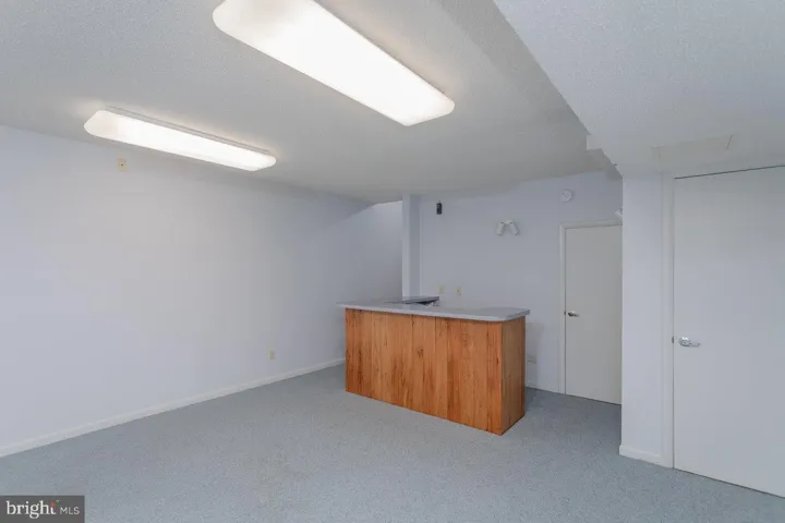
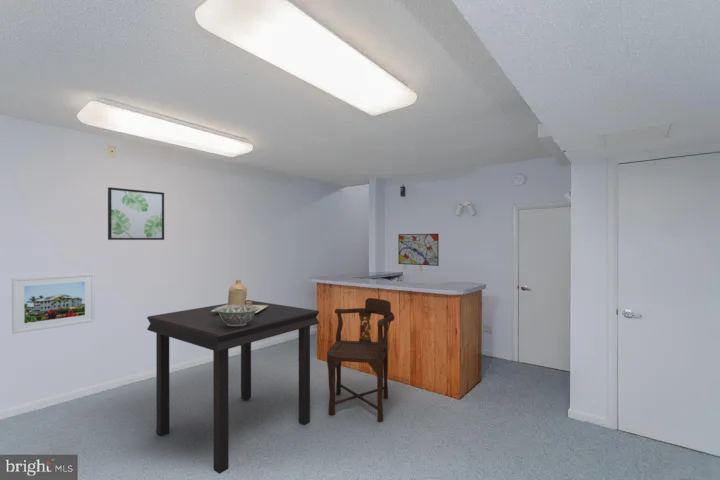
+ wall art (137, 215)
+ vase (241, 295)
+ wall art (417, 249)
+ chair (360, 353)
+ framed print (56, 301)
+ decorative bowl (237, 315)
+ dining table (241, 370)
